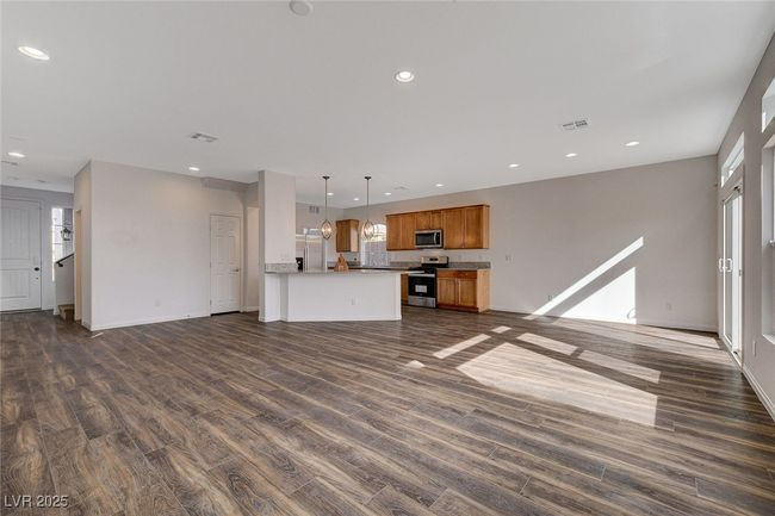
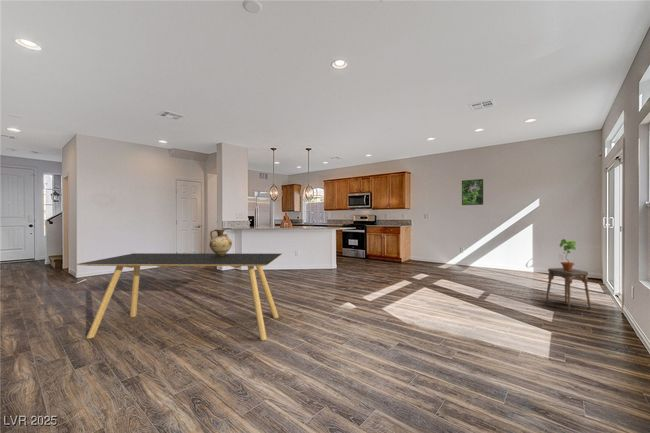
+ dining table (198, 267)
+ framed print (472, 192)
+ stool (567, 287)
+ ceramic jug (221, 241)
+ potted plant (566, 254)
